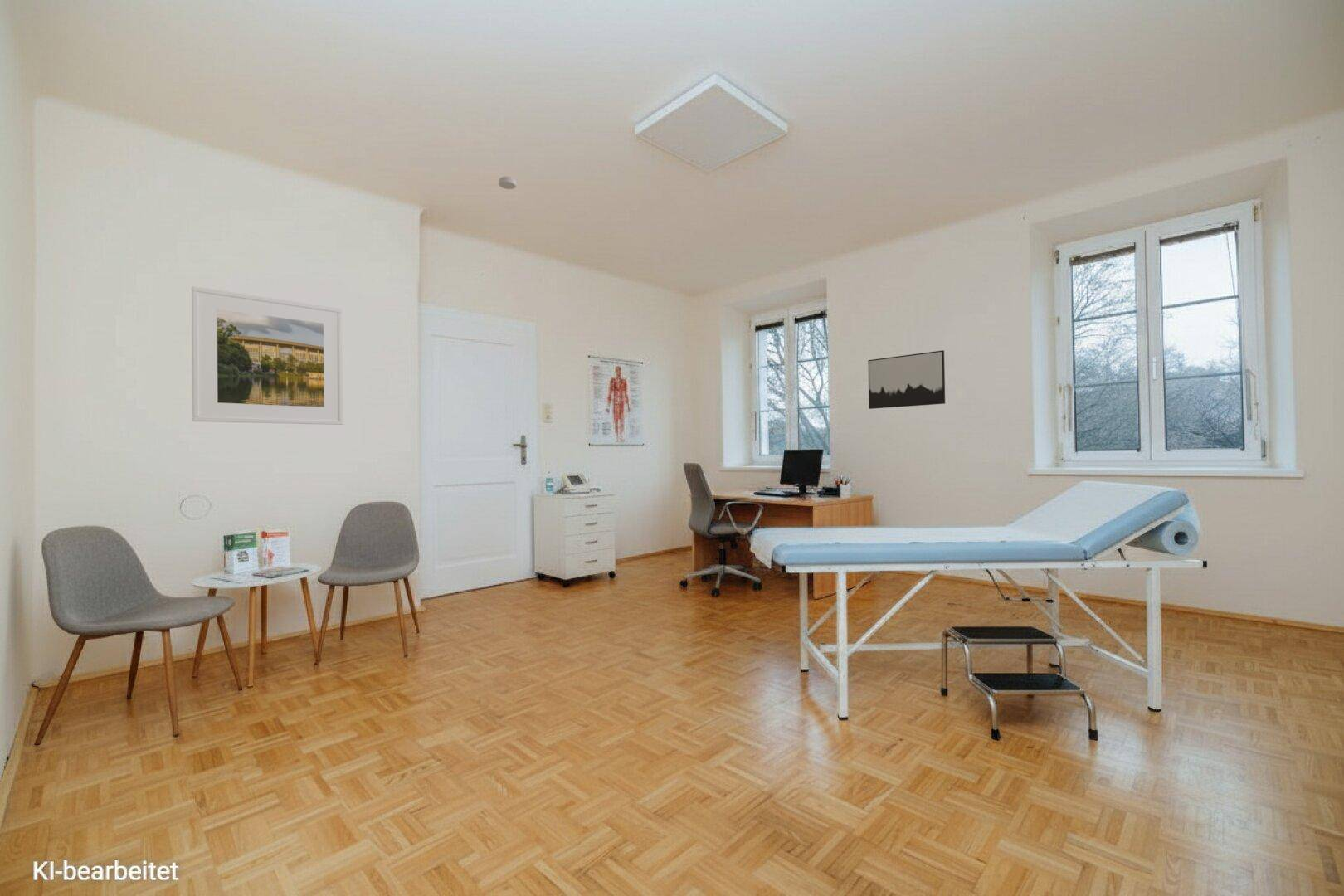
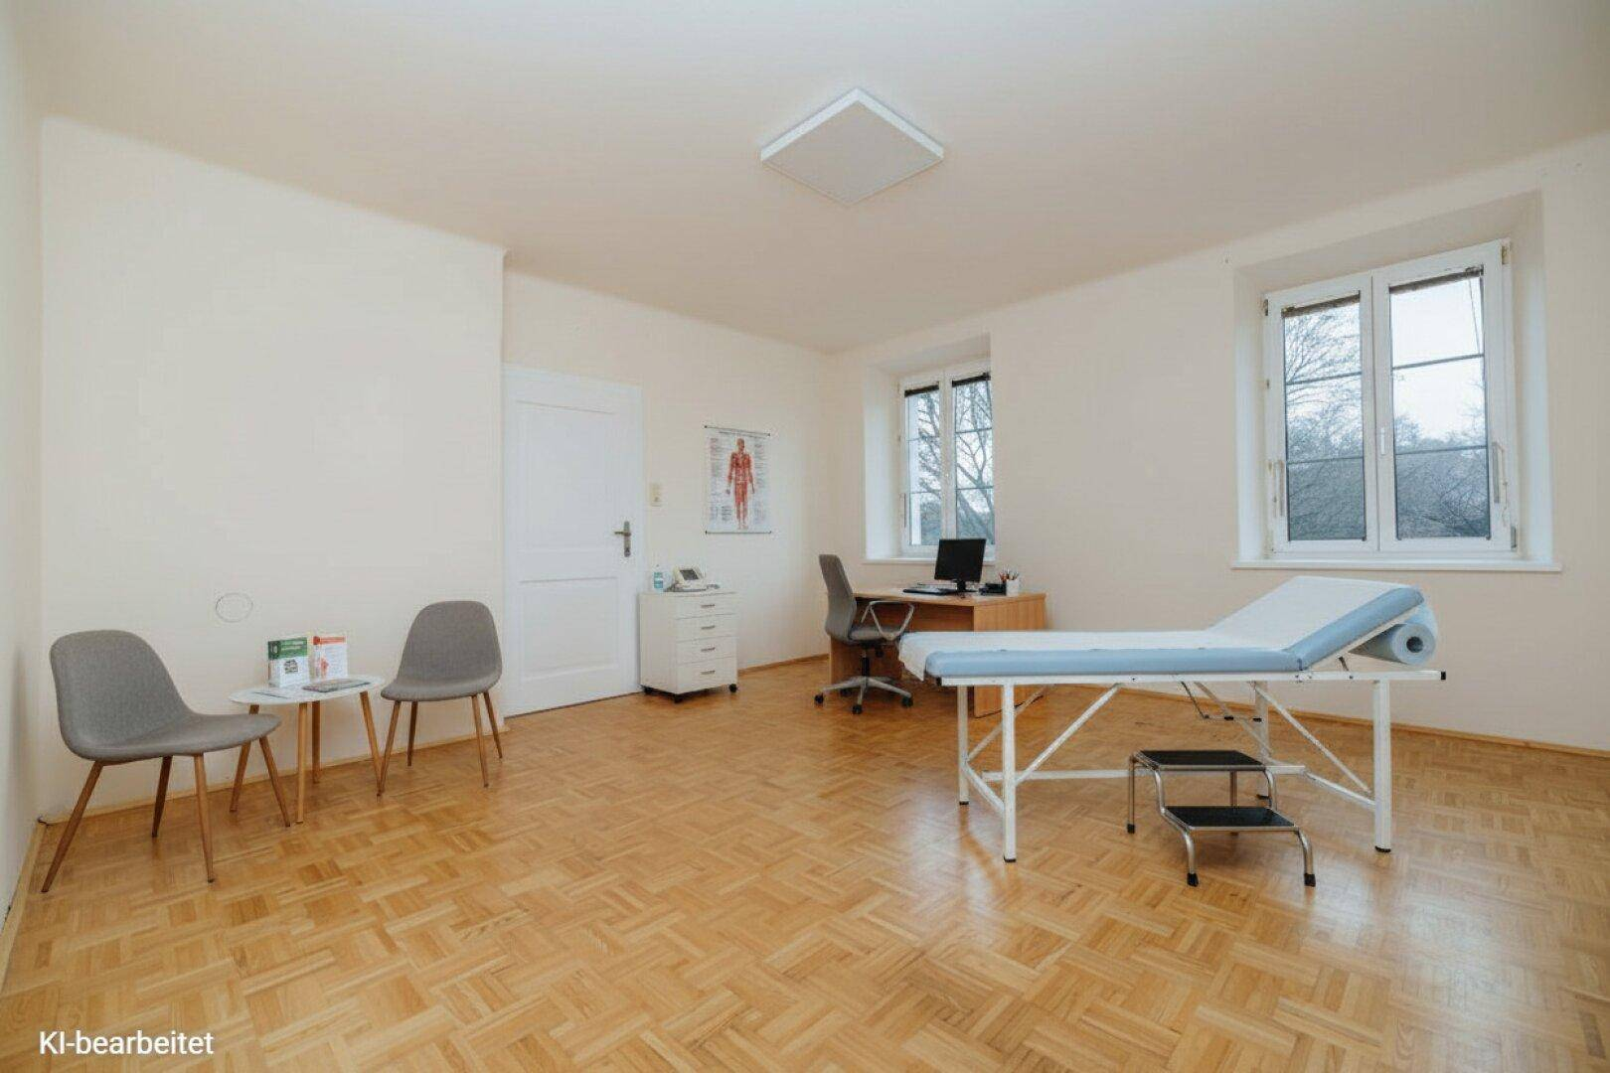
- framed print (273, 361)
- smoke detector (507, 181)
- wall art (904, 381)
